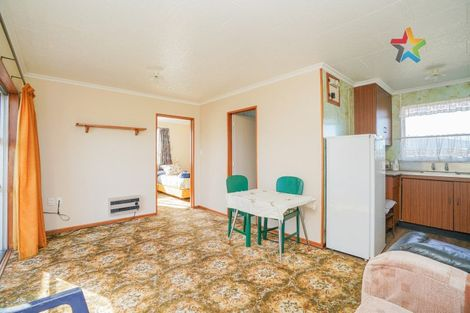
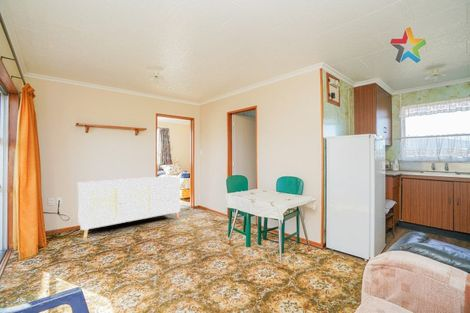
+ sideboard (133, 202)
